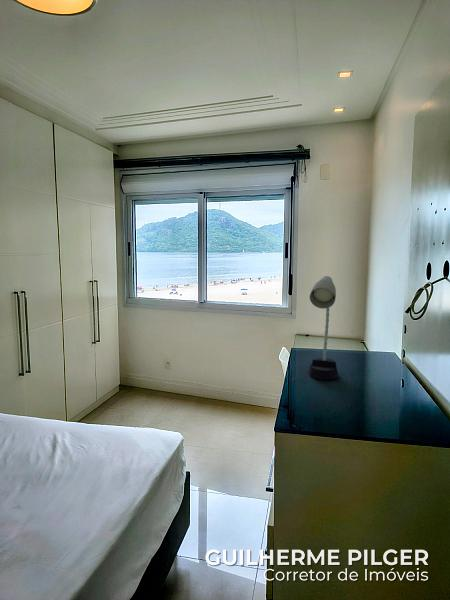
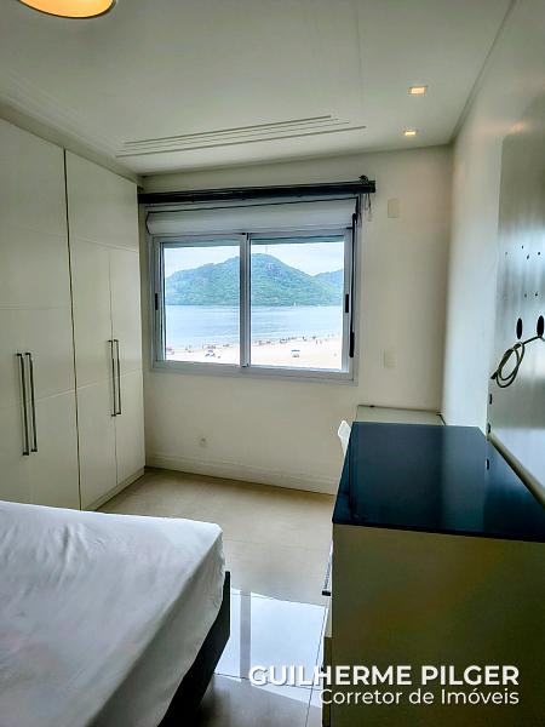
- desk lamp (325, 326)
